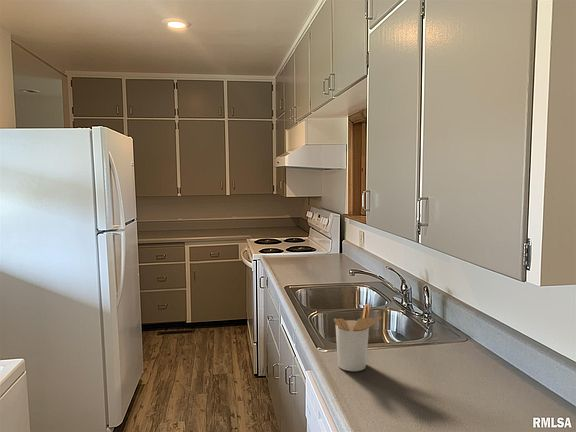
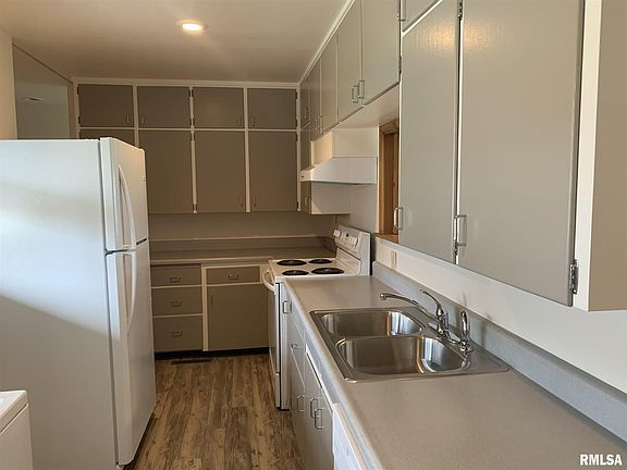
- utensil holder (357, 338)
